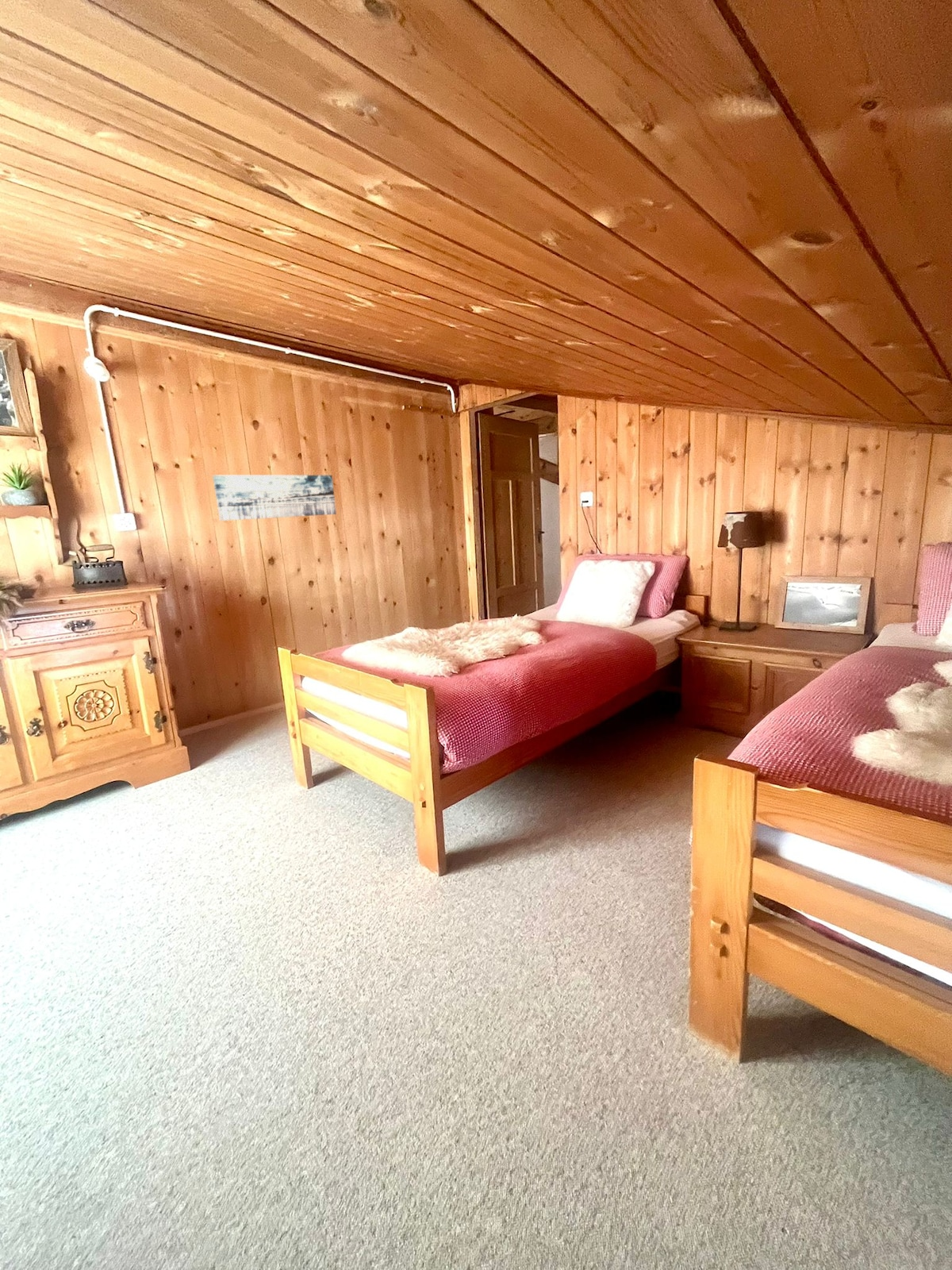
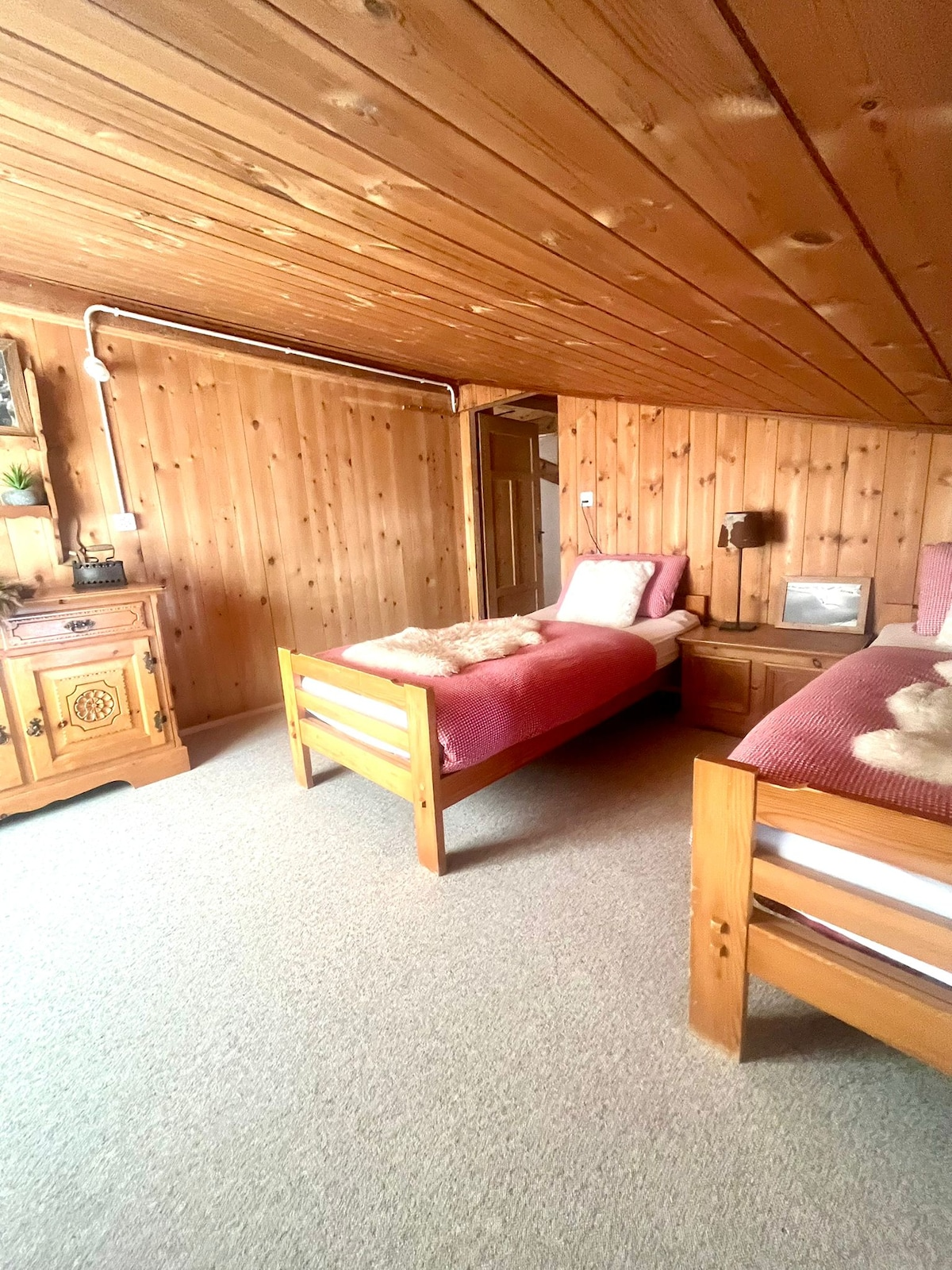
- wall art (279, 496)
